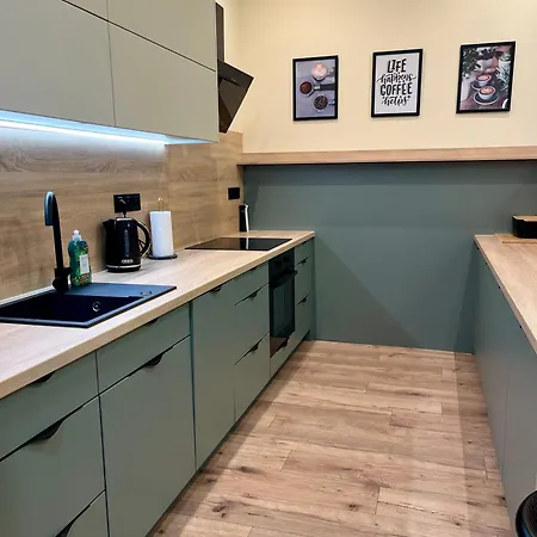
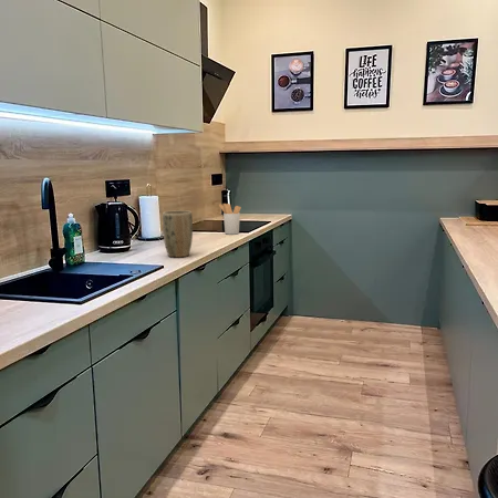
+ utensil holder (229, 217)
+ plant pot (177, 234)
